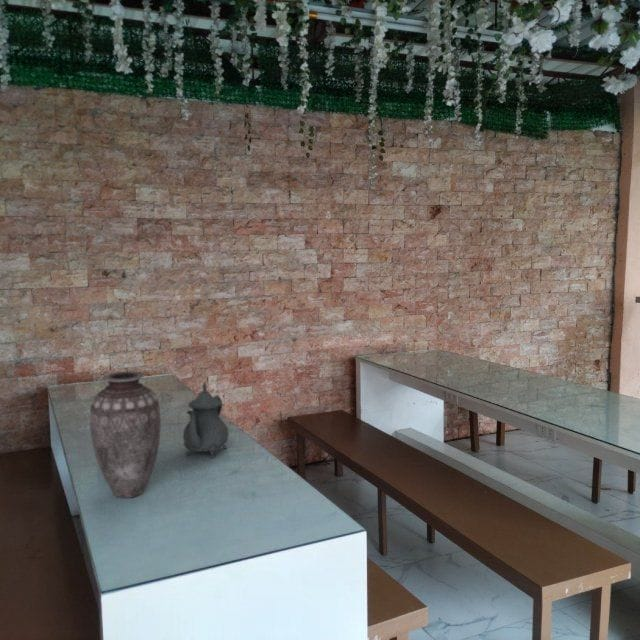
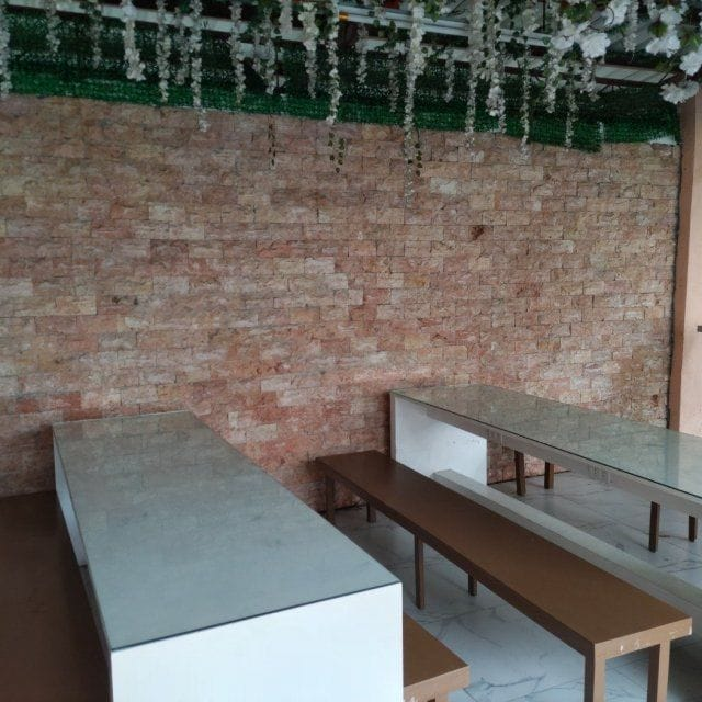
- vase (126, 435)
- teapot (205, 416)
